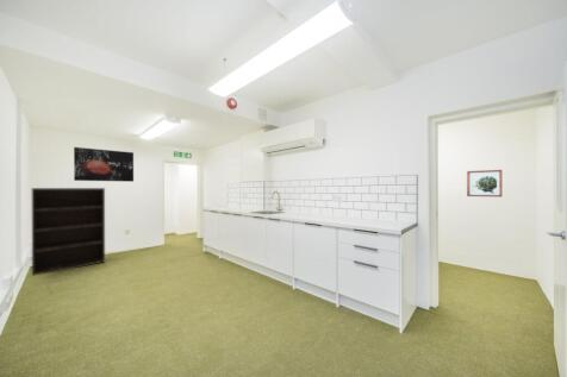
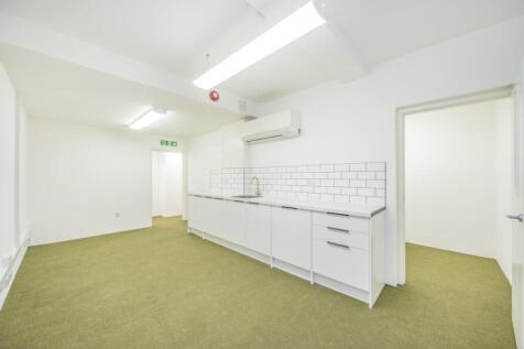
- wall art (105, 165)
- bookshelf (70, 226)
- wall art (484, 183)
